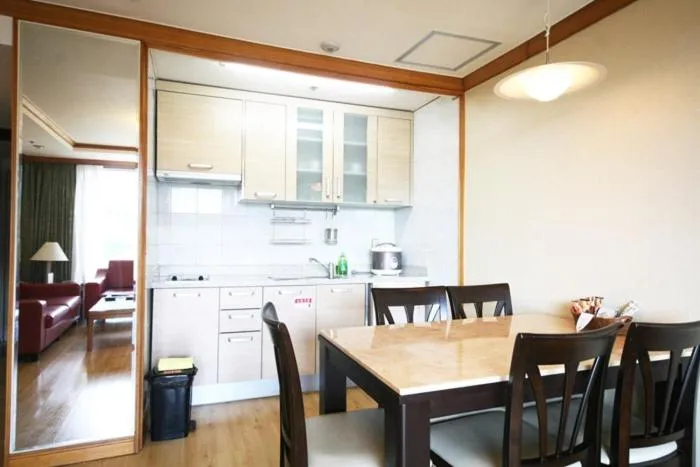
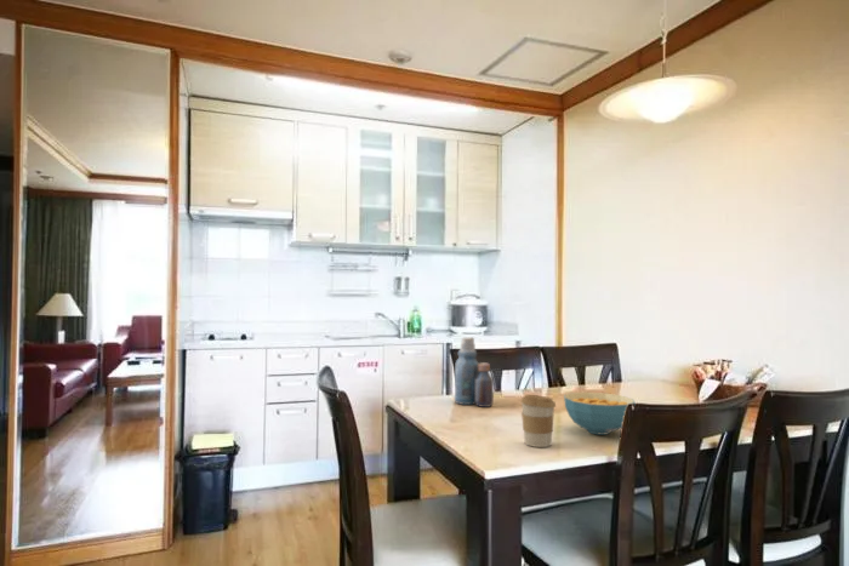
+ bottle (473, 370)
+ coffee cup (537, 418)
+ cereal bowl (598, 415)
